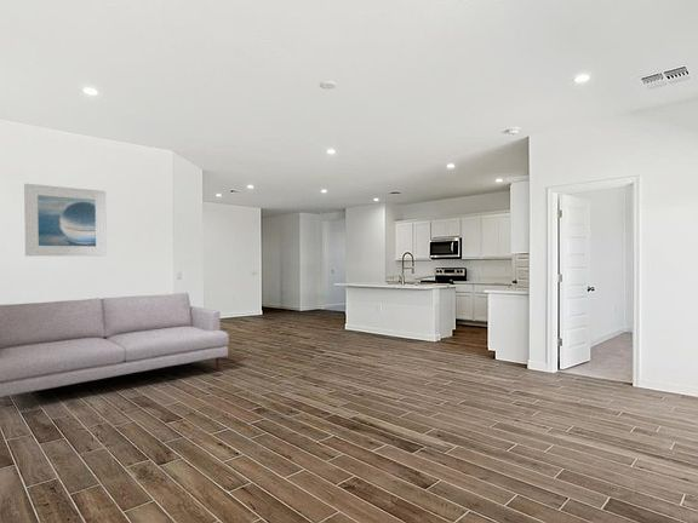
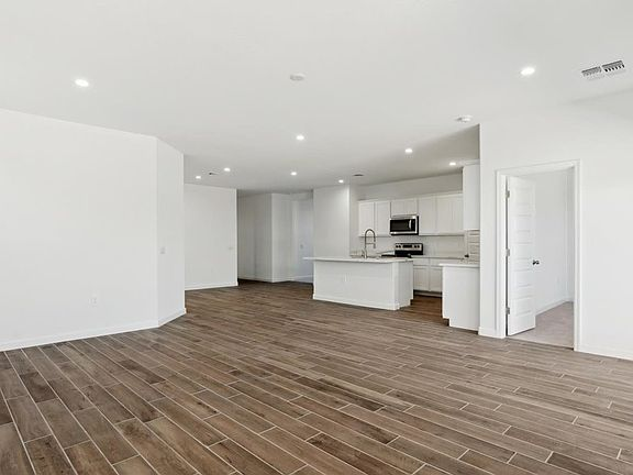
- sofa (110, 340)
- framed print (68, 222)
